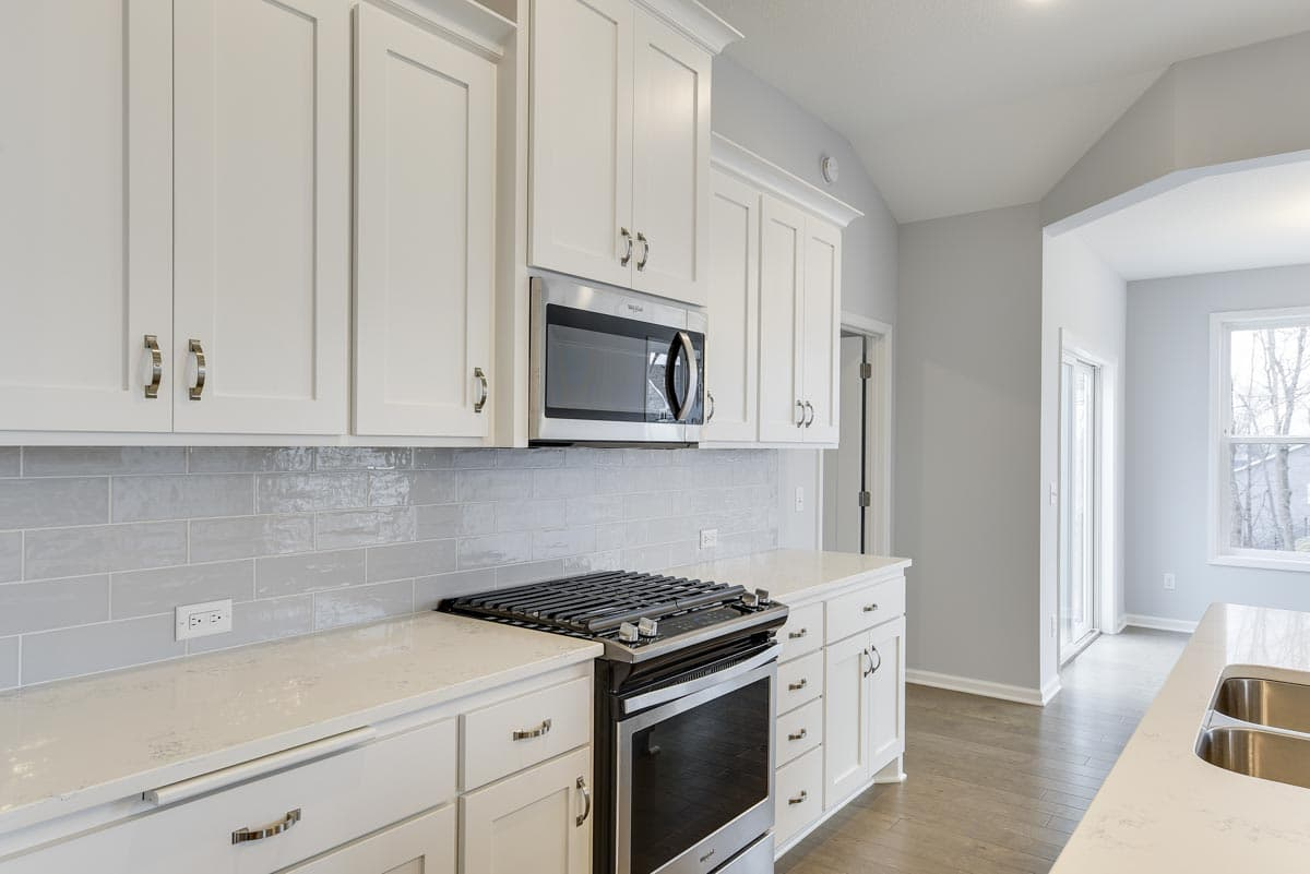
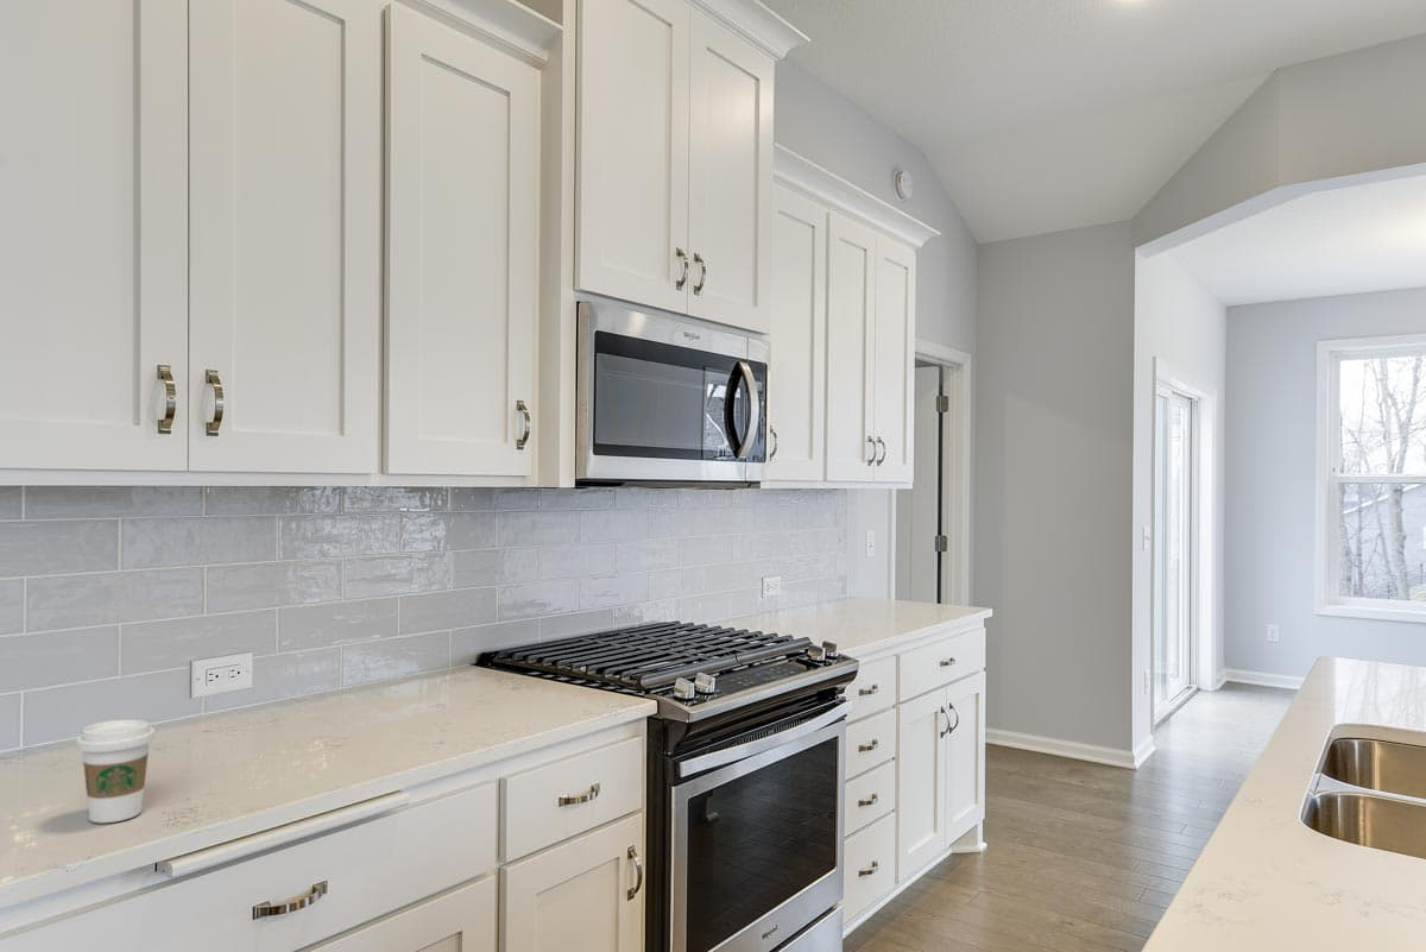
+ coffee cup (115, 770)
